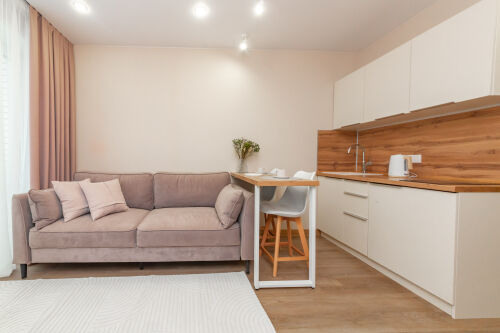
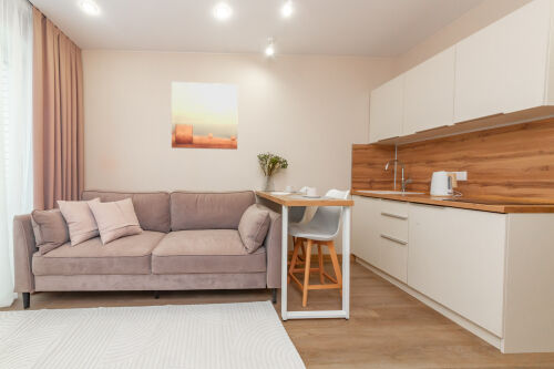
+ wall art (205, 115)
